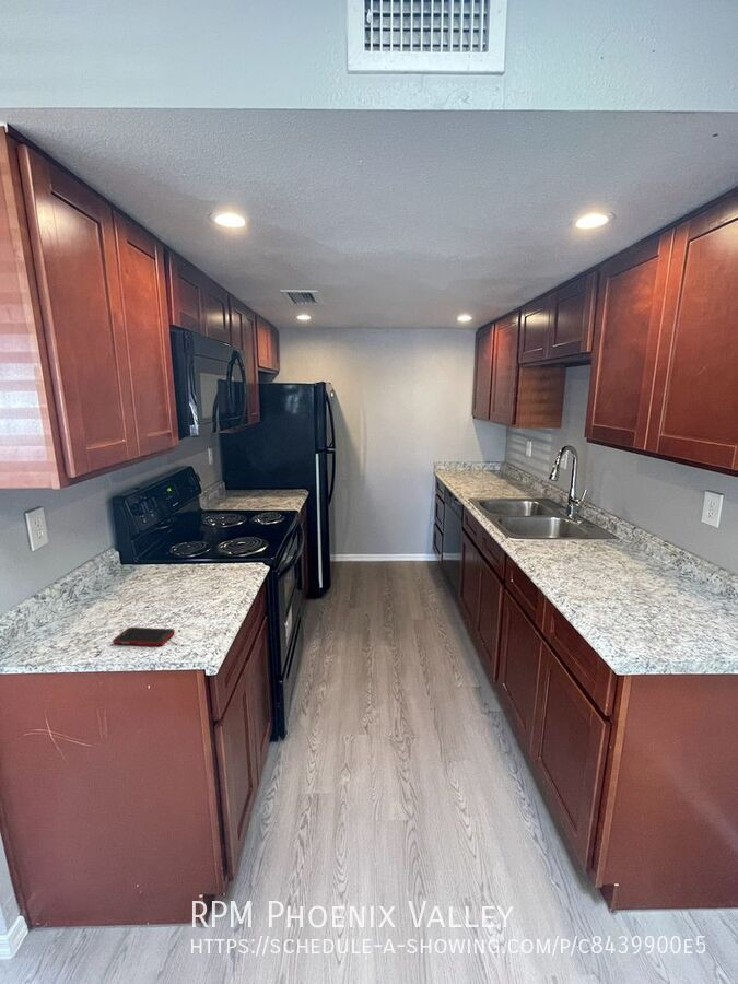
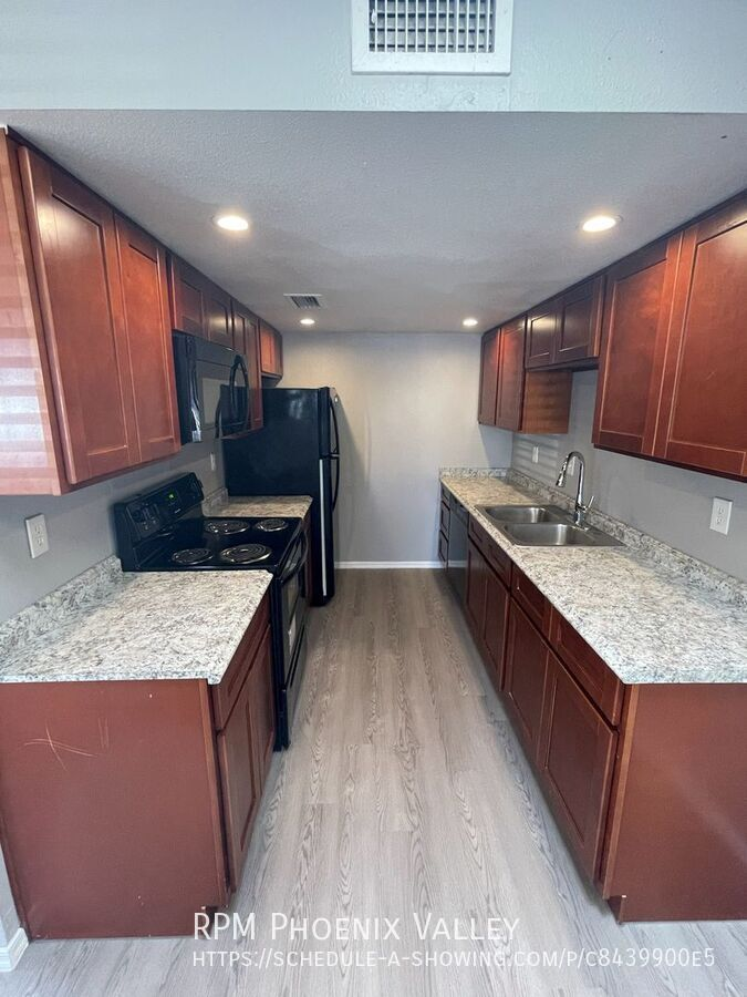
- cell phone (144, 636)
